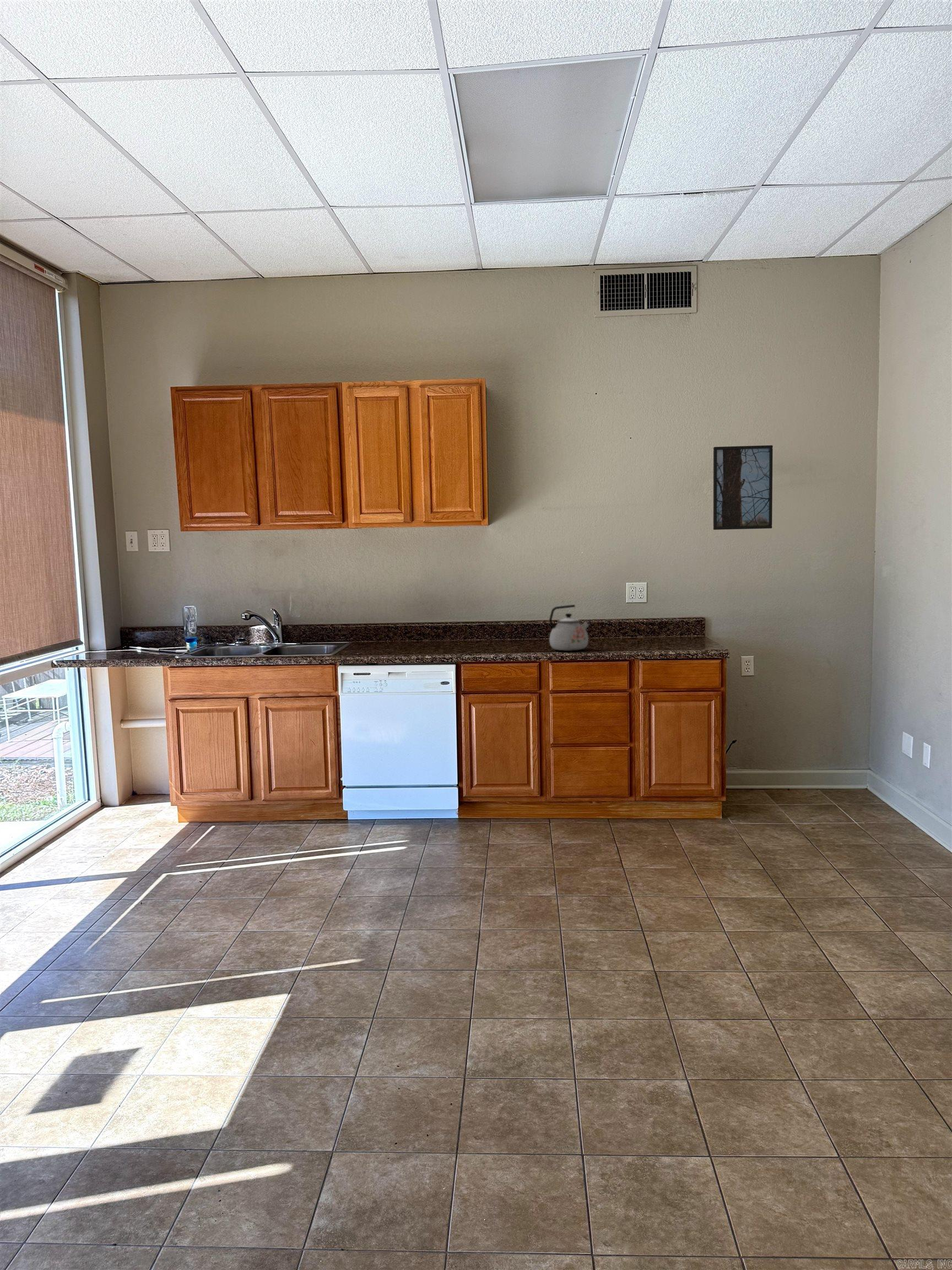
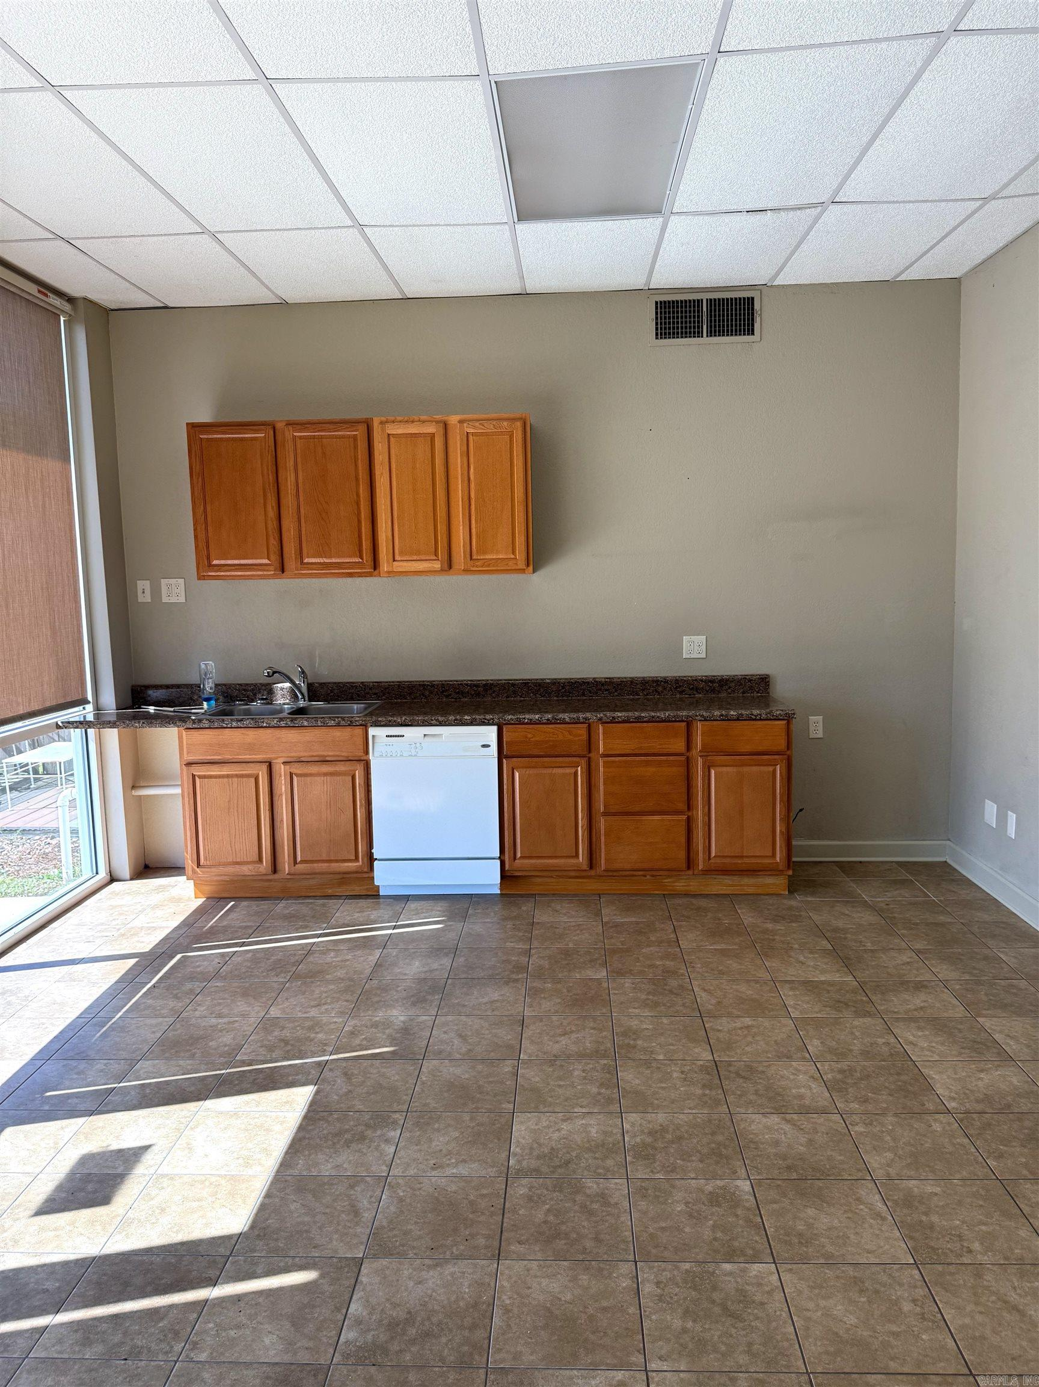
- kettle (569, 627)
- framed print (743, 488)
